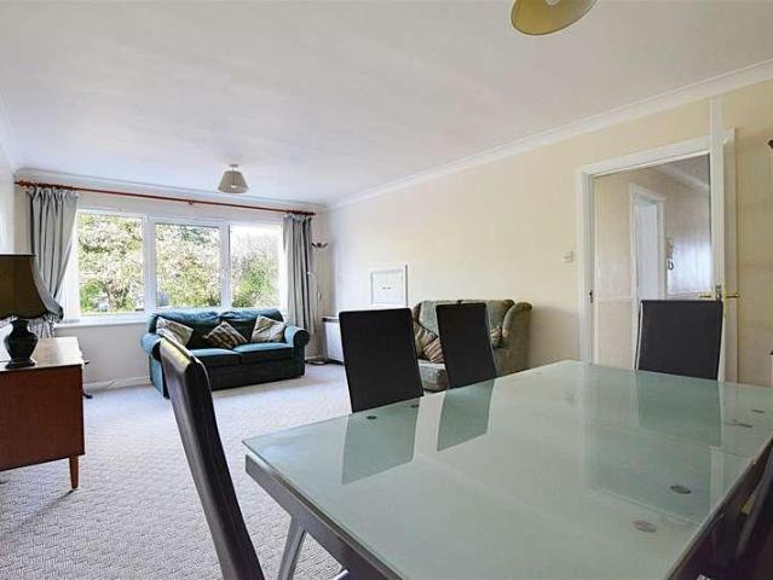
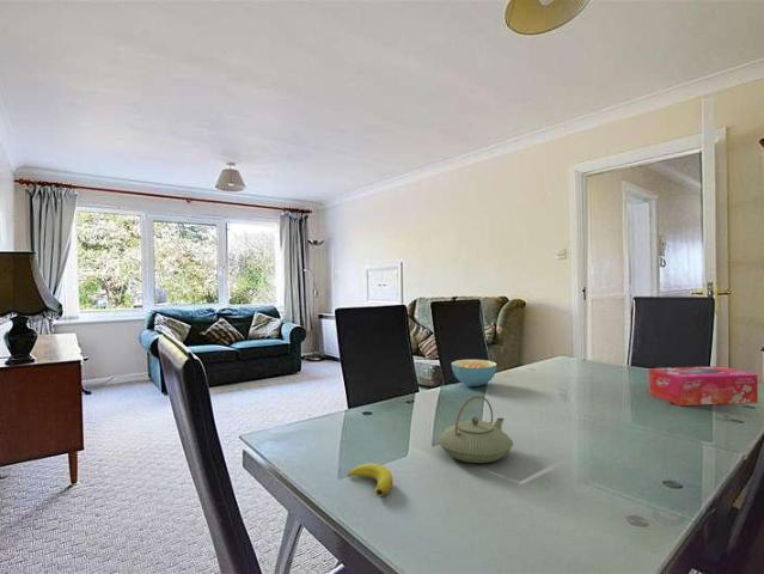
+ banana (373, 476)
+ teapot (477, 423)
+ cereal bowl (473, 374)
+ tissue box (701, 384)
